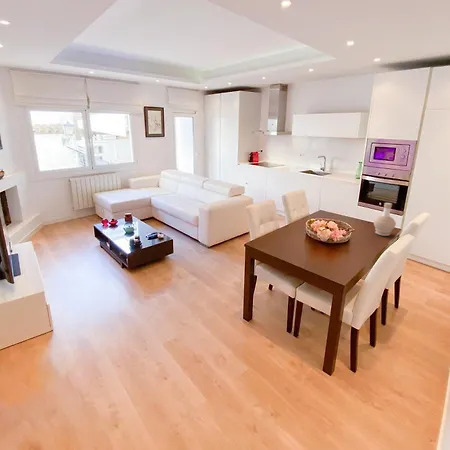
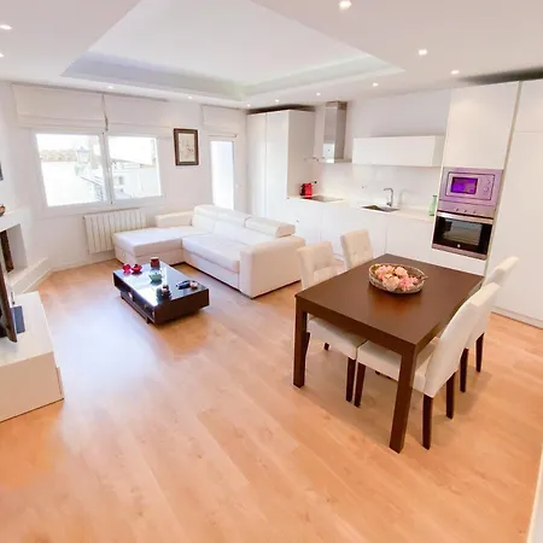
- bottle (385, 219)
